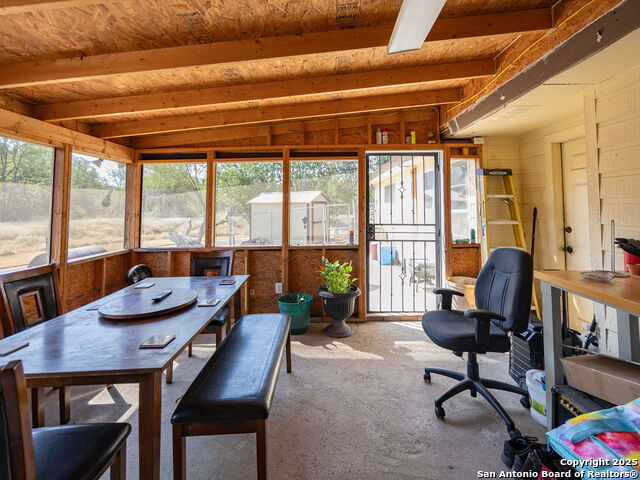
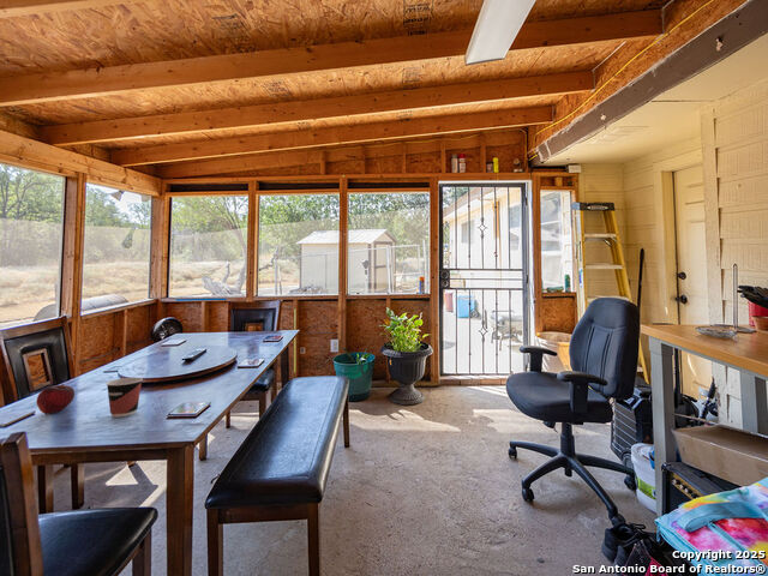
+ cup (124, 397)
+ fruit (55, 398)
